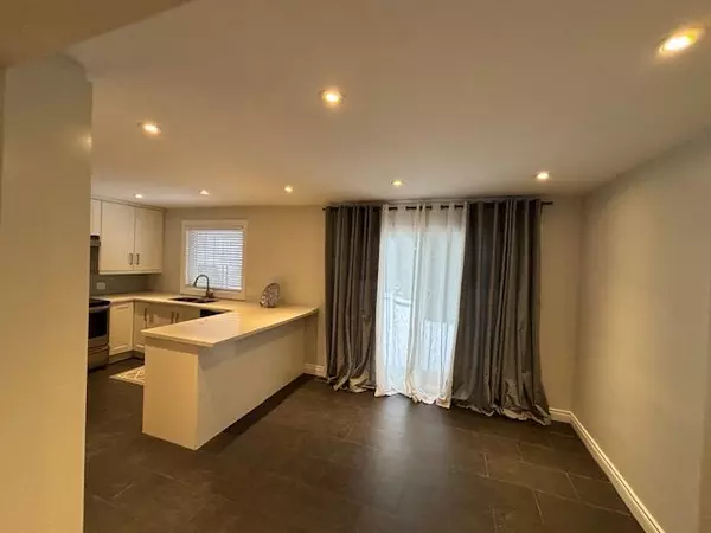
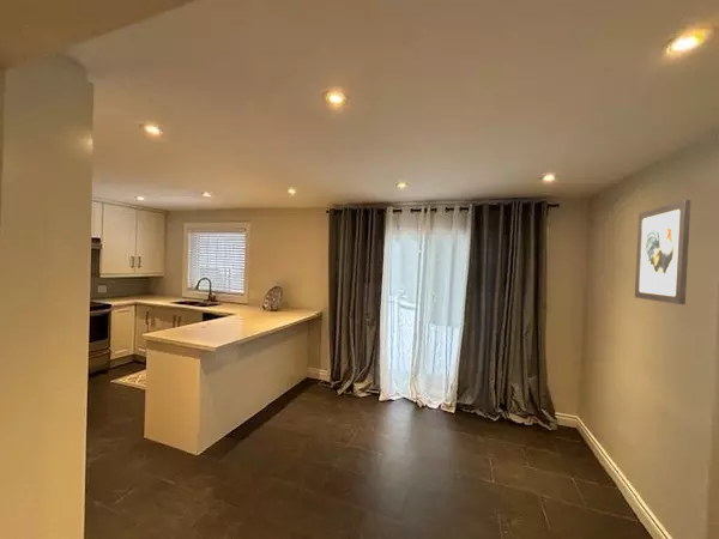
+ wall art (659, 254)
